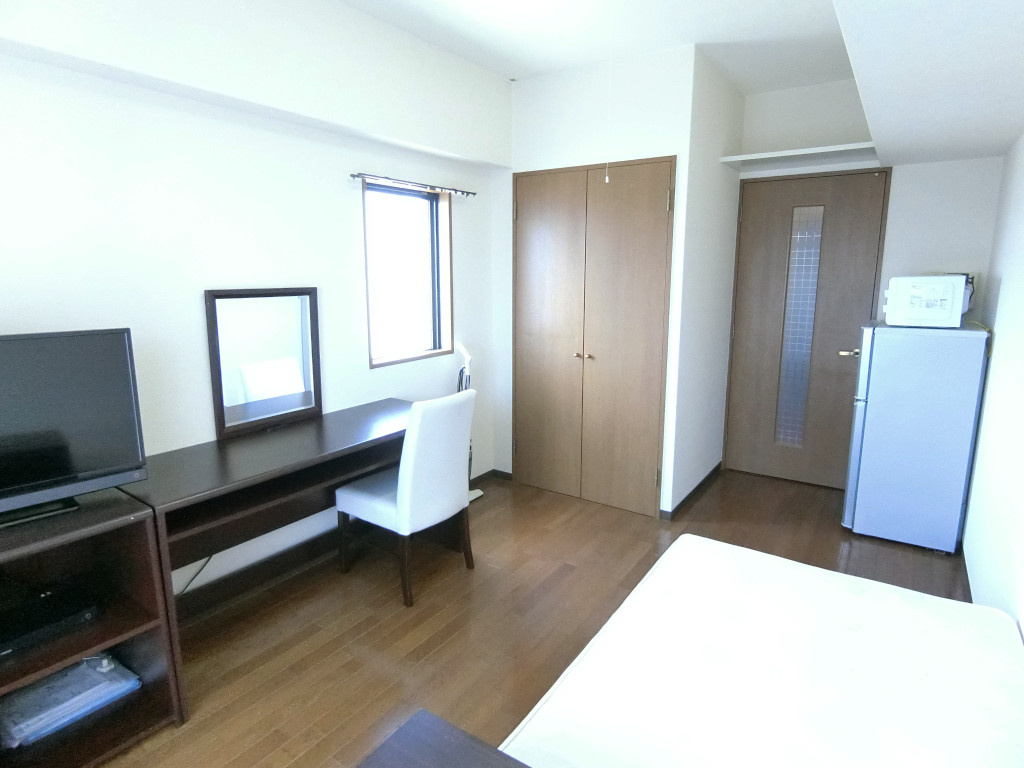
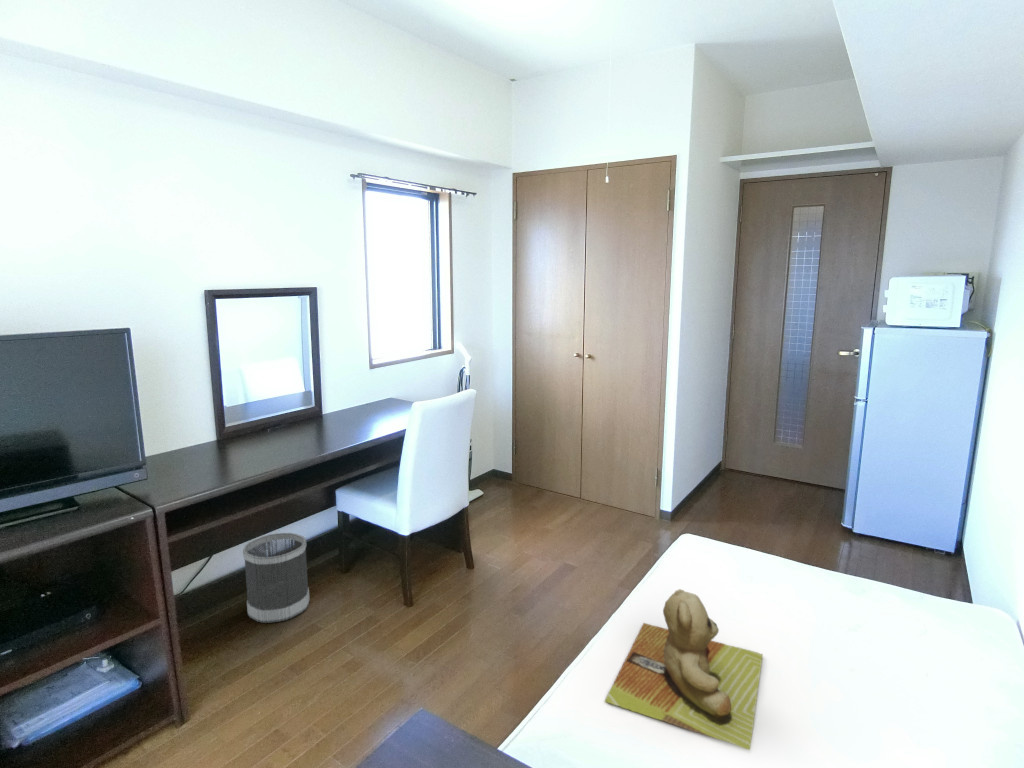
+ teddy bear (690, 636)
+ wastebasket (277, 575)
